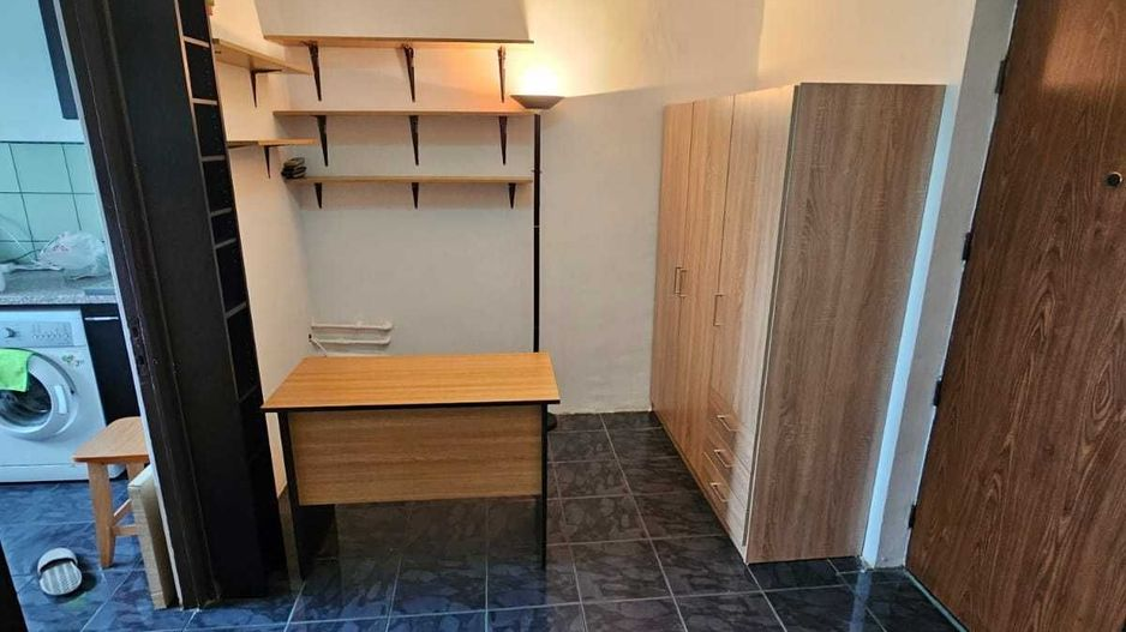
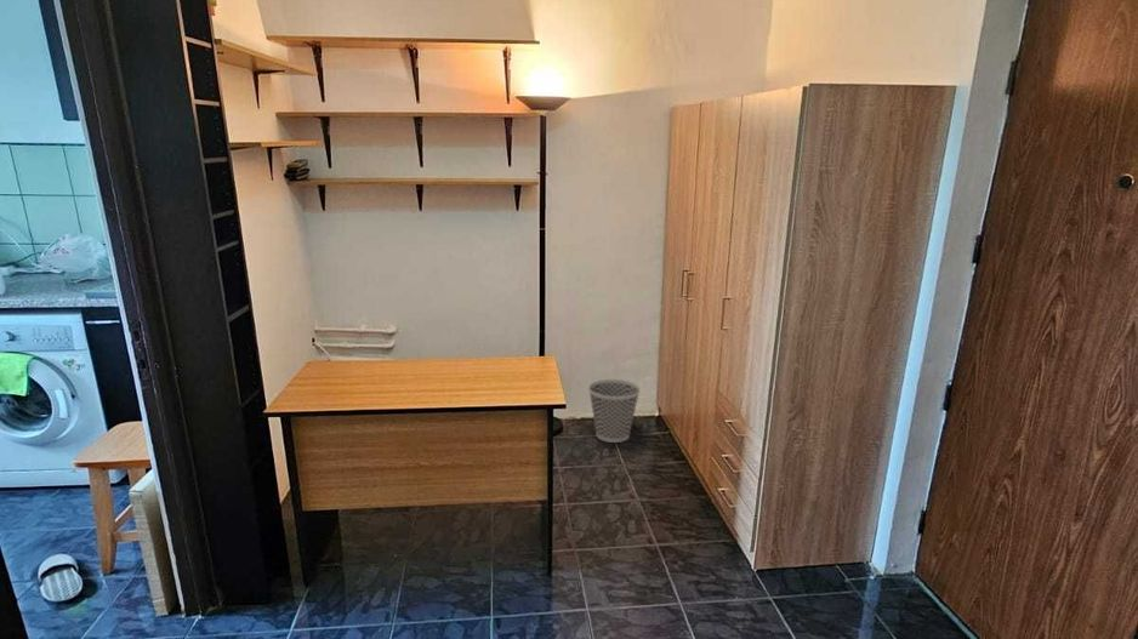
+ wastebasket (613, 411)
